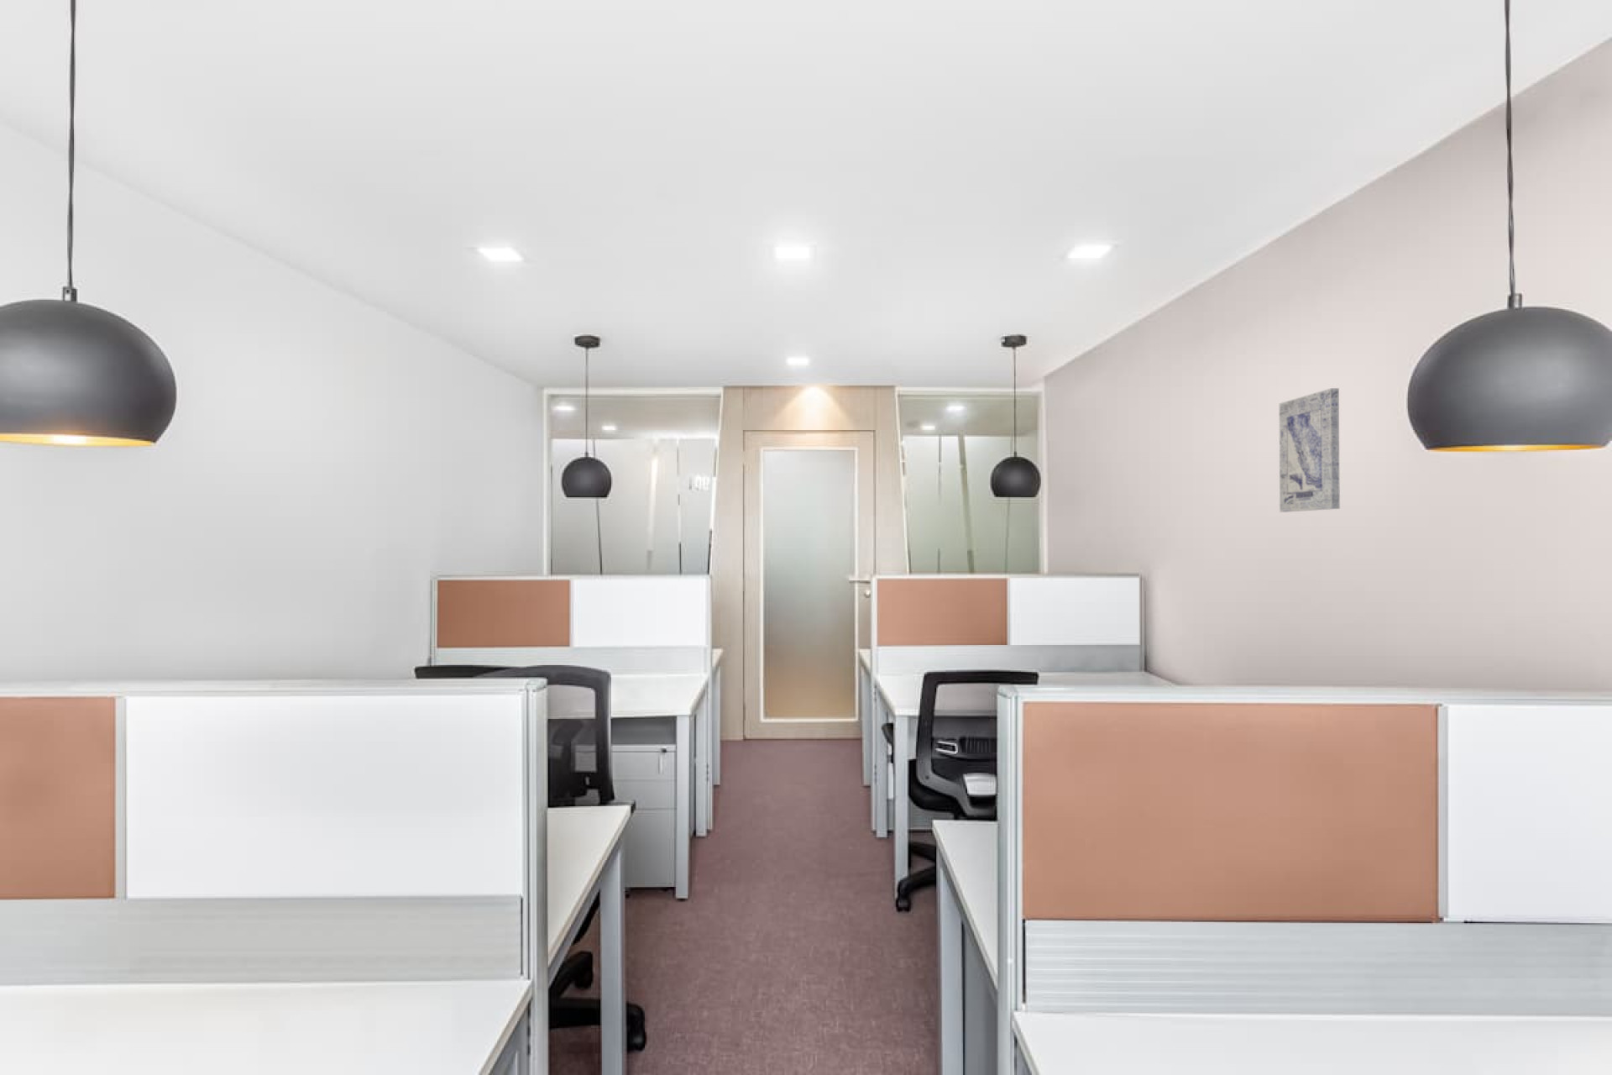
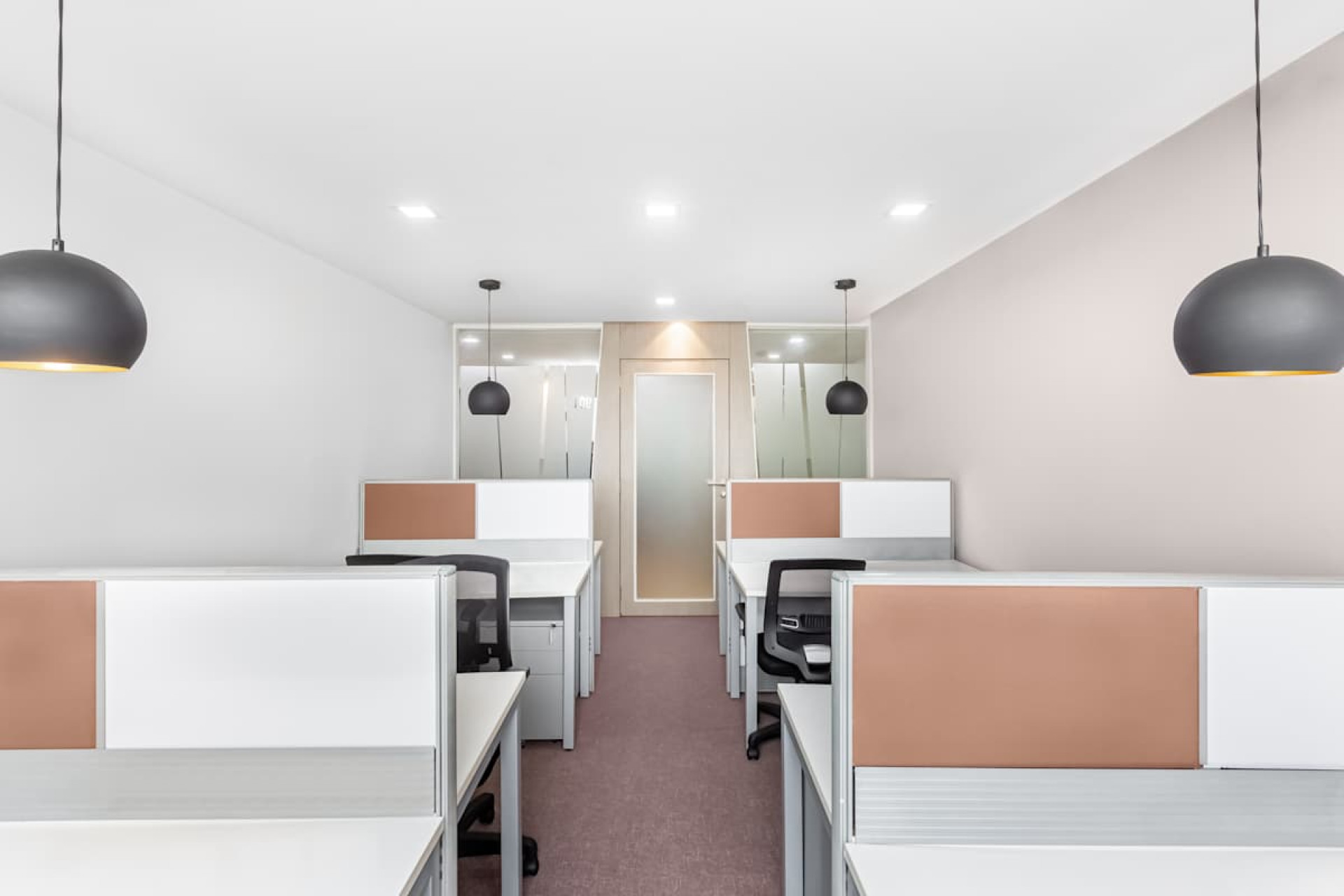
- wall art (1307, 452)
